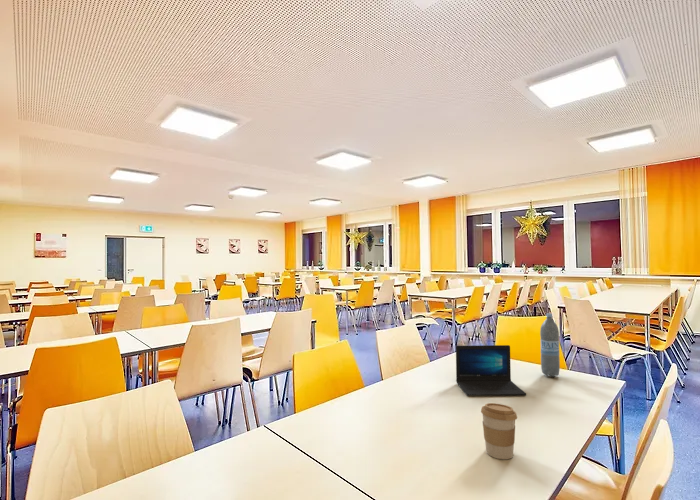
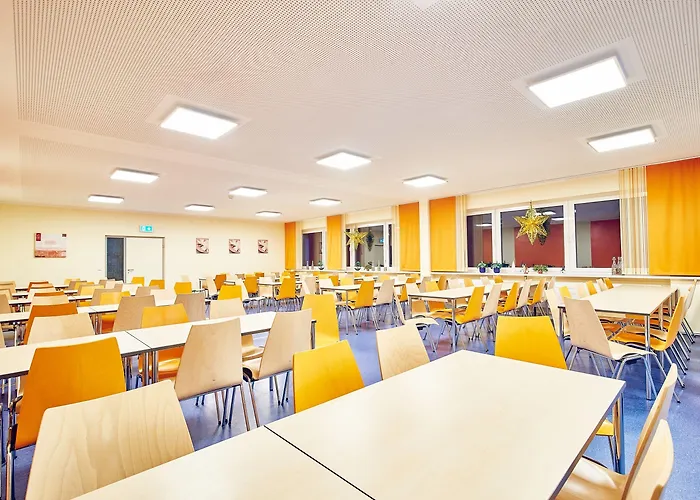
- water bottle (549, 344)
- laptop (489, 369)
- coffee cup (499, 428)
